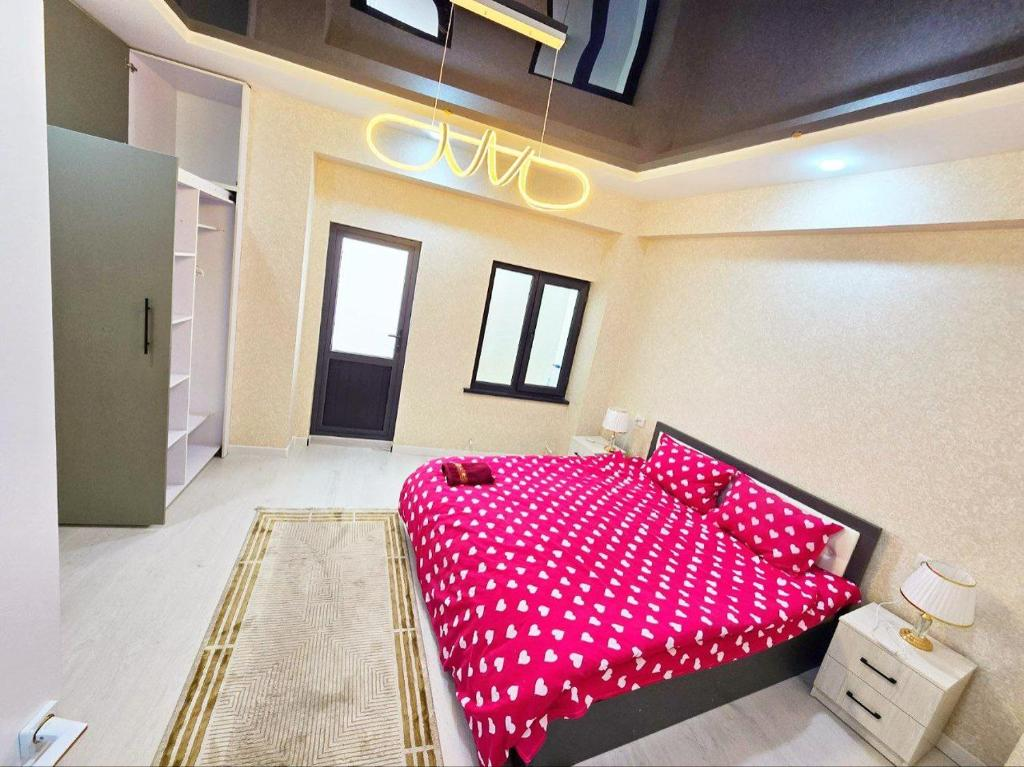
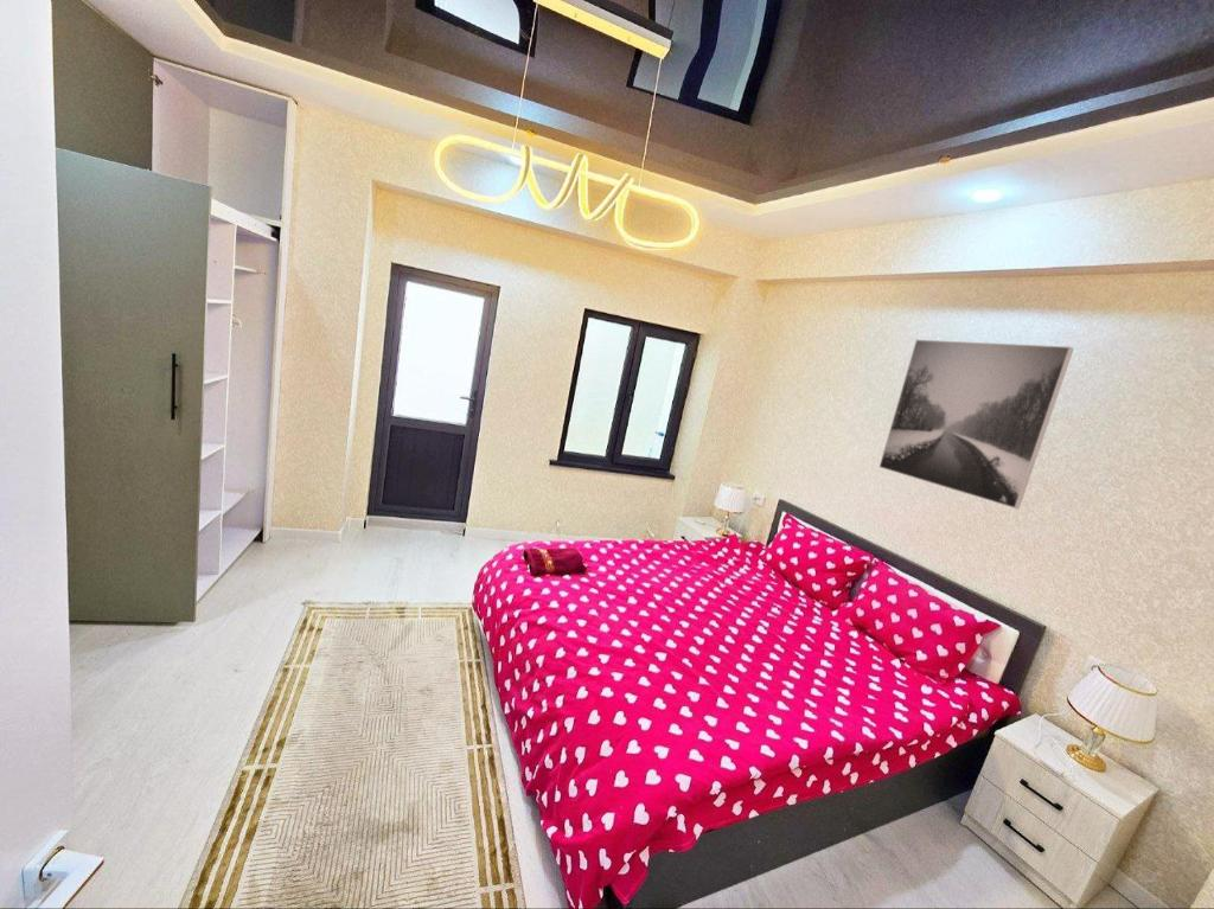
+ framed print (961, 416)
